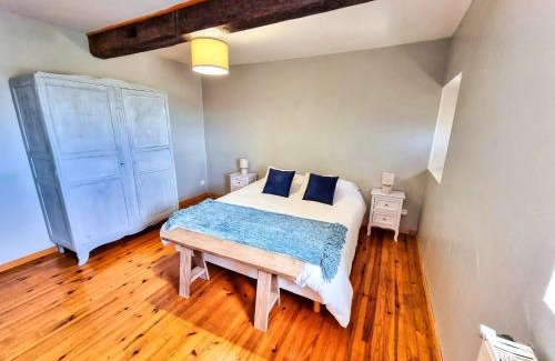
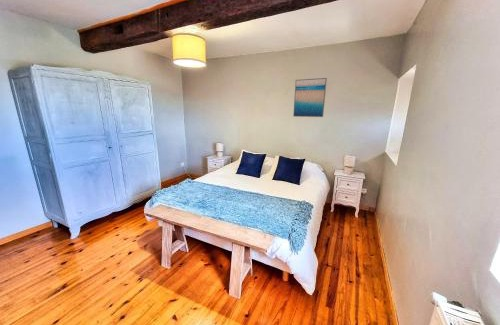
+ wall art (309, 98)
